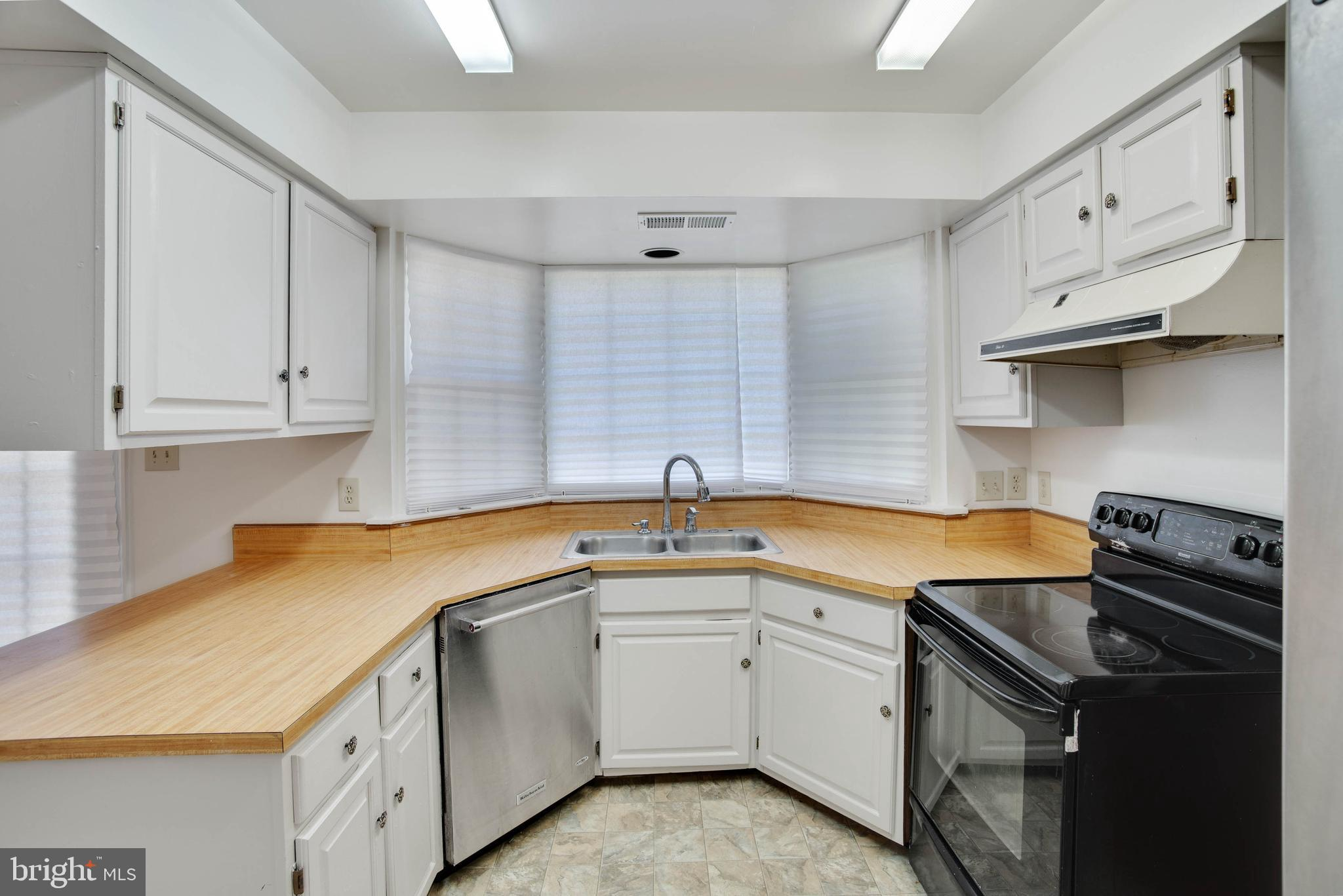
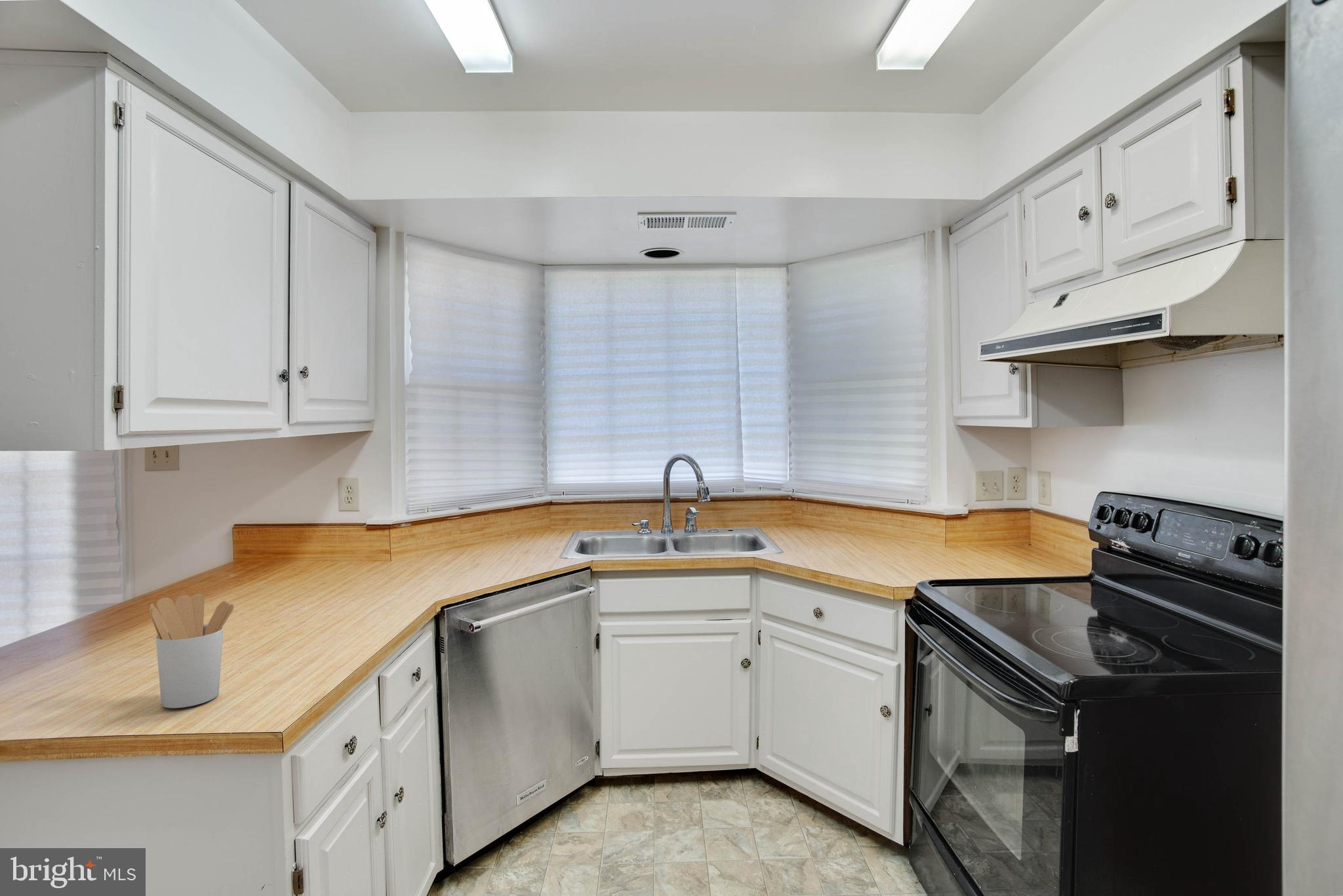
+ utensil holder (187, 646)
